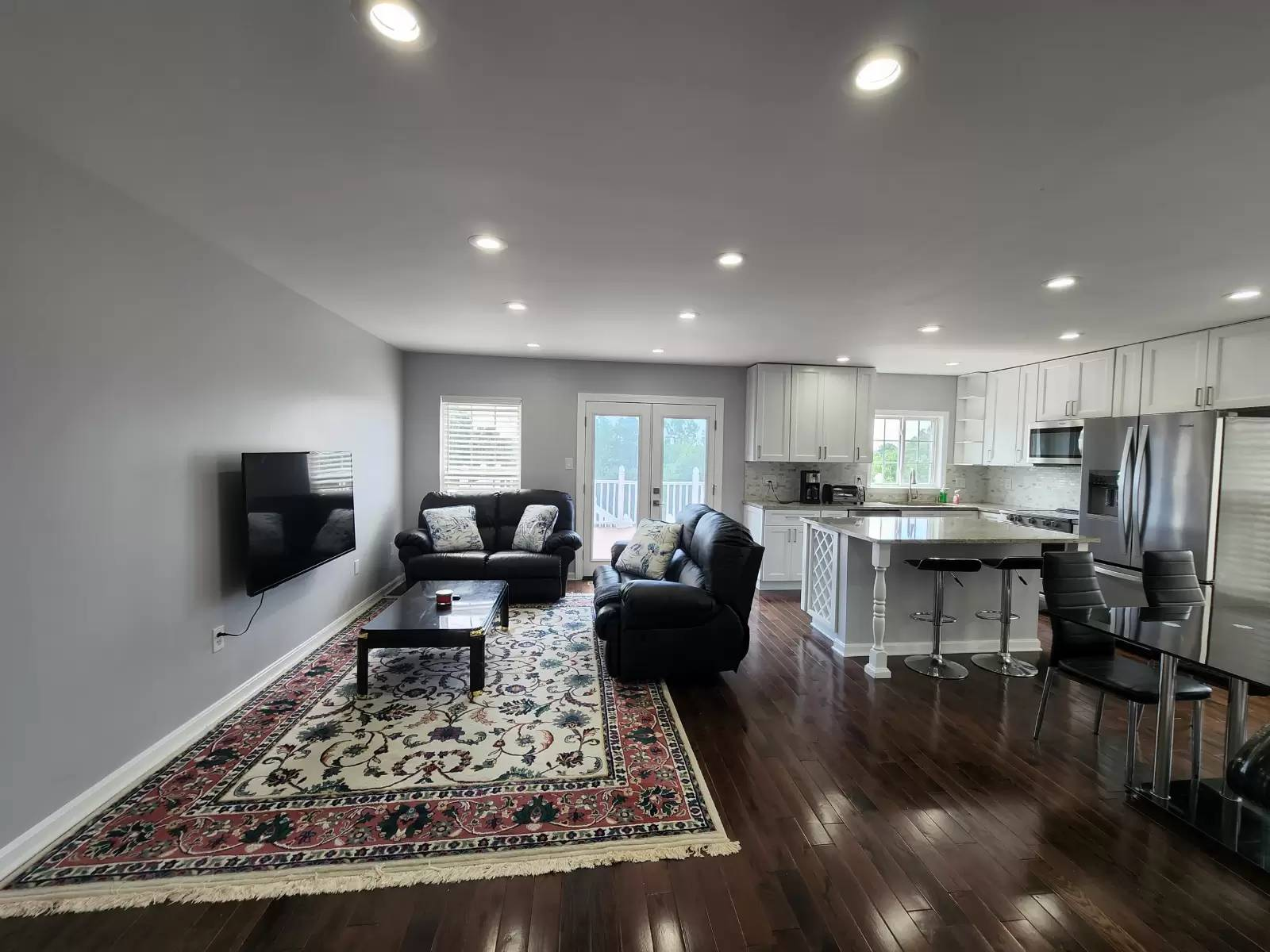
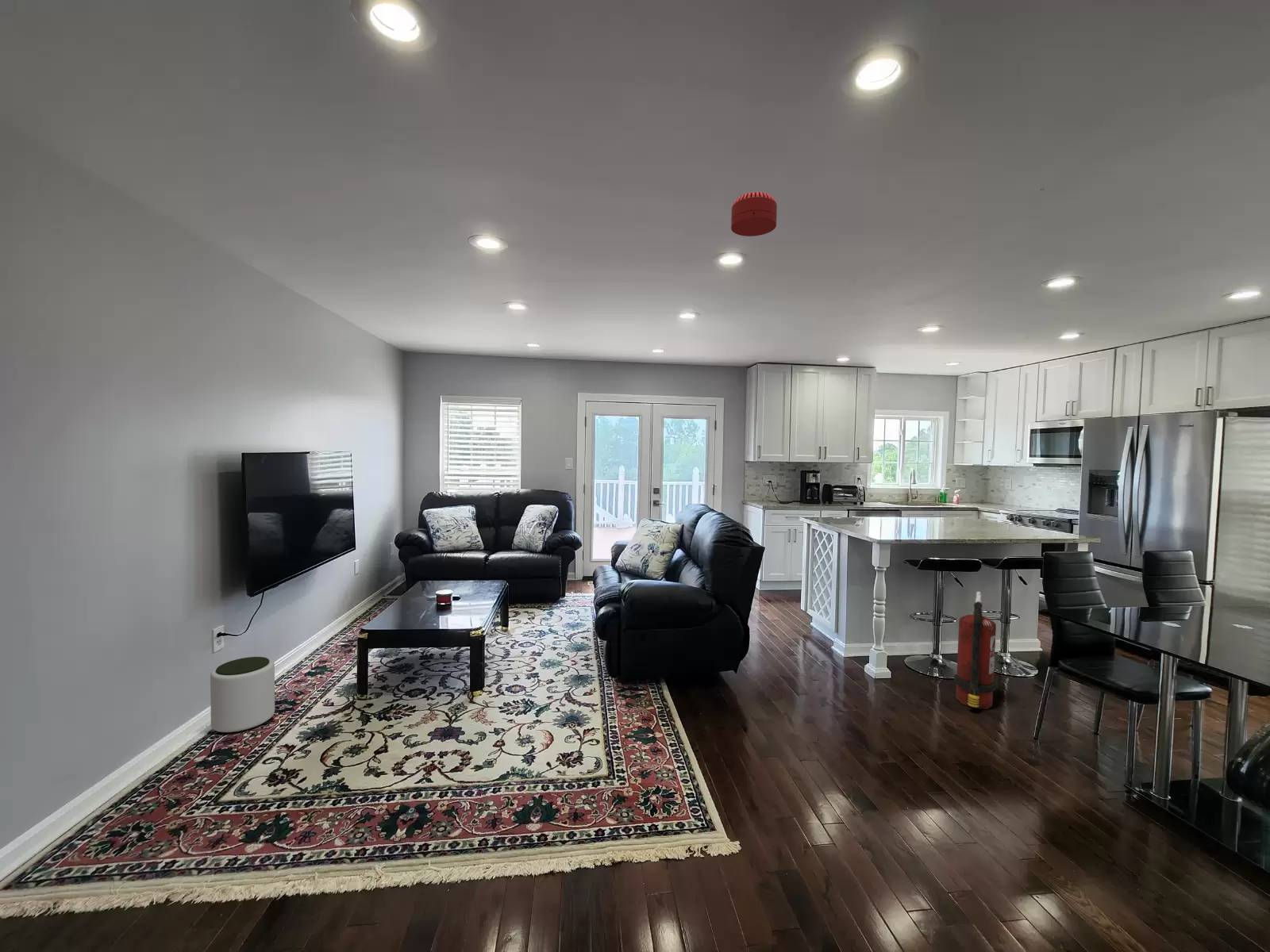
+ fire extinguisher (976, 650)
+ plant pot (243, 693)
+ smoke detector (753, 213)
